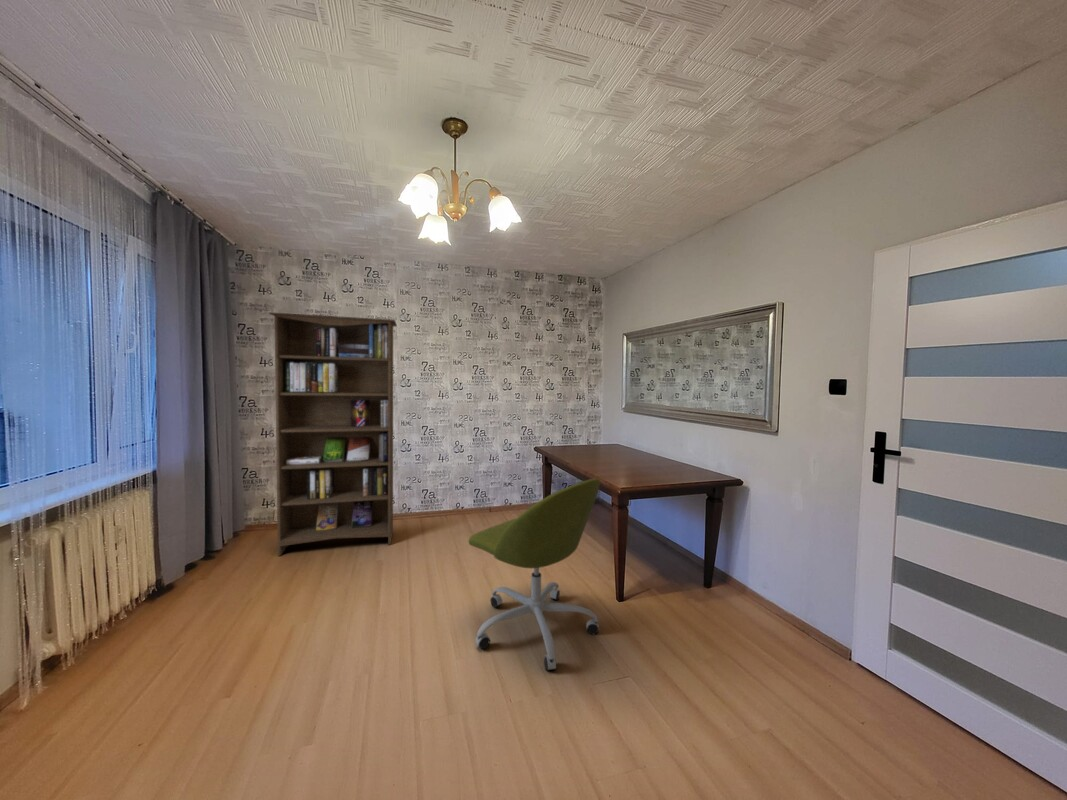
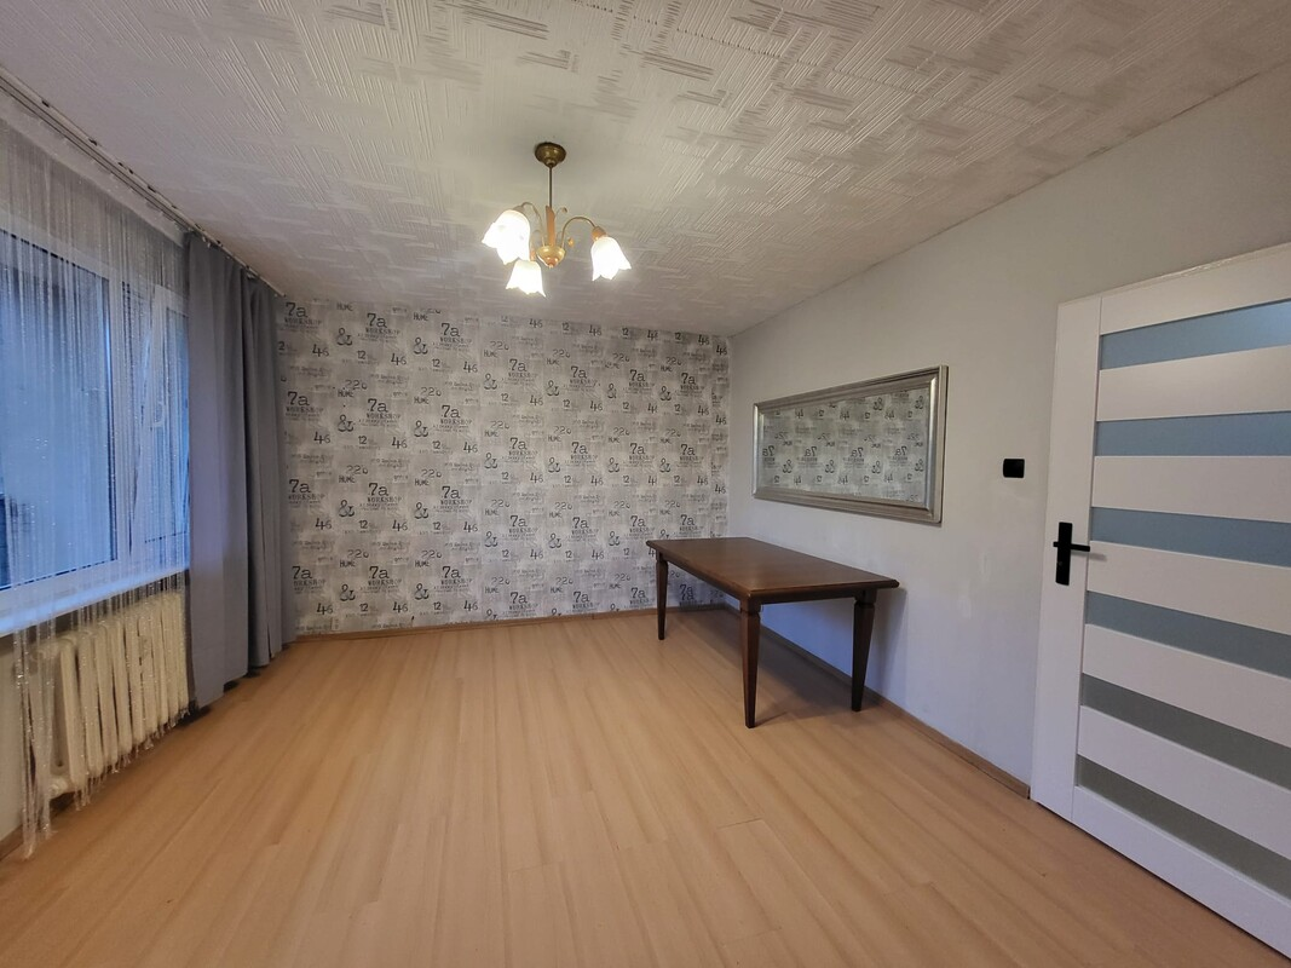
- bookcase (339, 433)
- office chair (535, 549)
